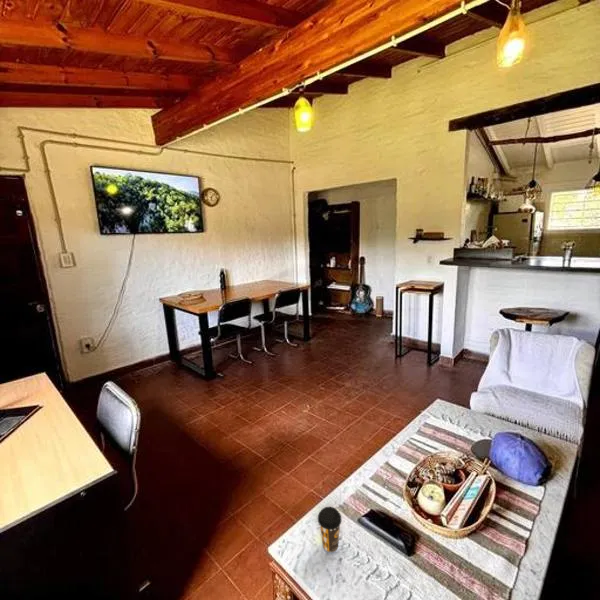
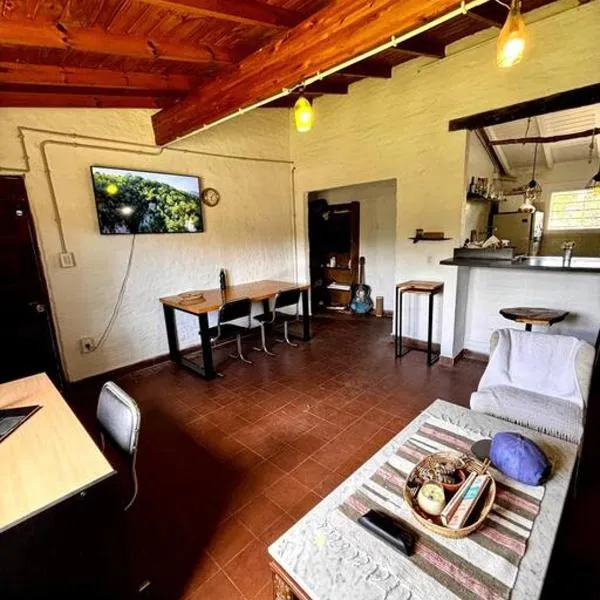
- coffee cup (329, 530)
